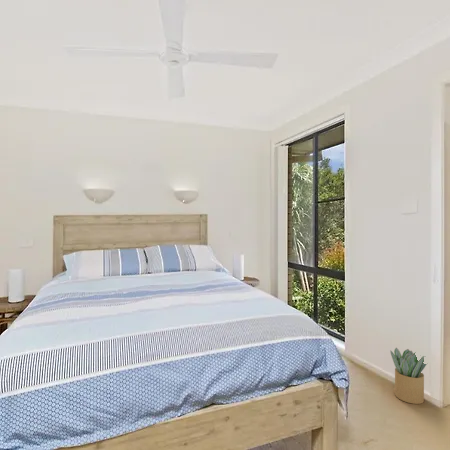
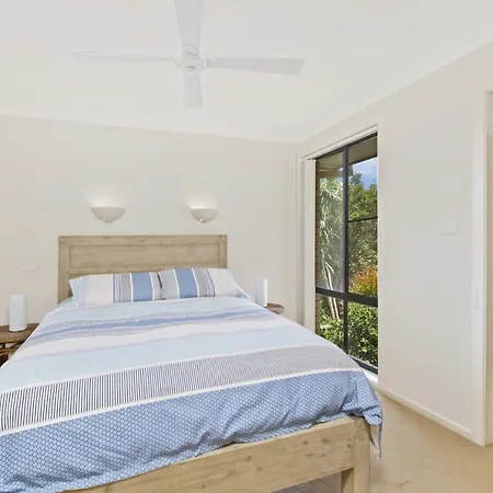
- potted plant (407, 373)
